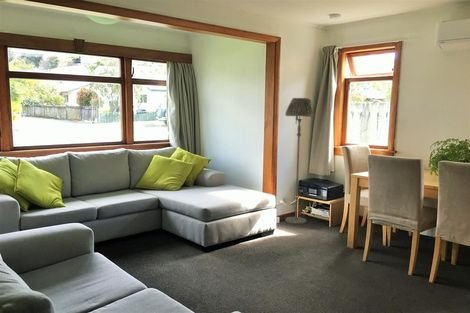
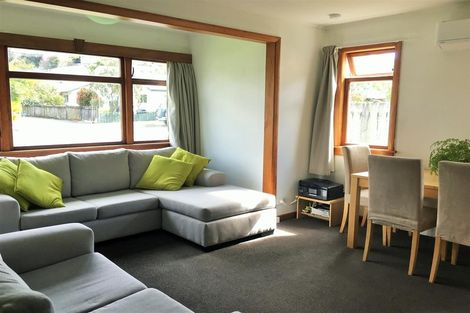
- floor lamp (297, 160)
